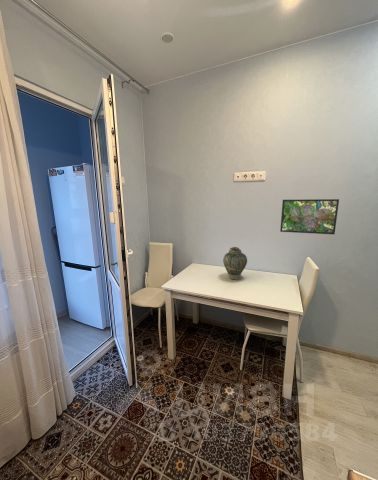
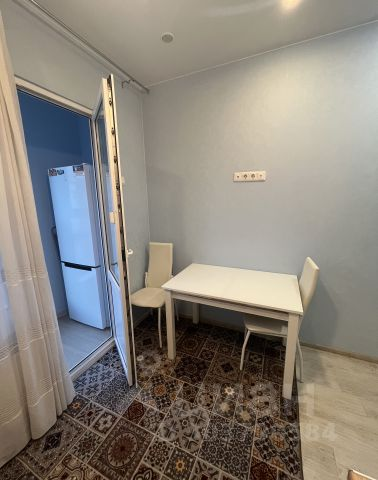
- vase (235, 263)
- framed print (307, 216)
